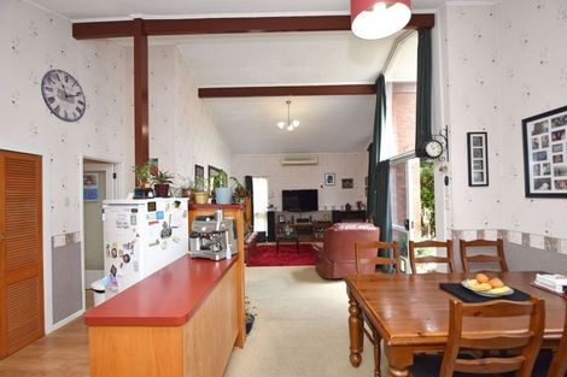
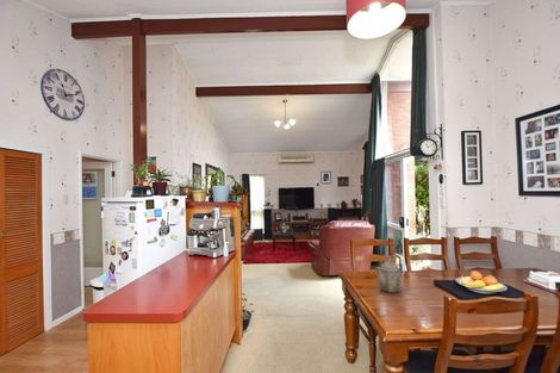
+ teapot (390, 274)
